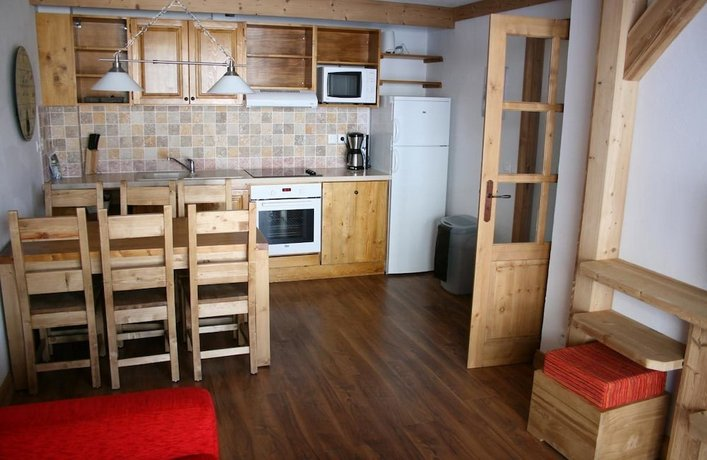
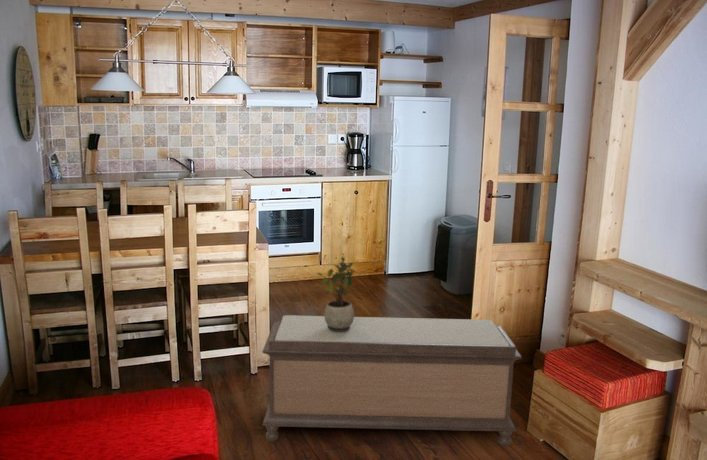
+ bench (388, 377)
+ potted plant (335, 292)
